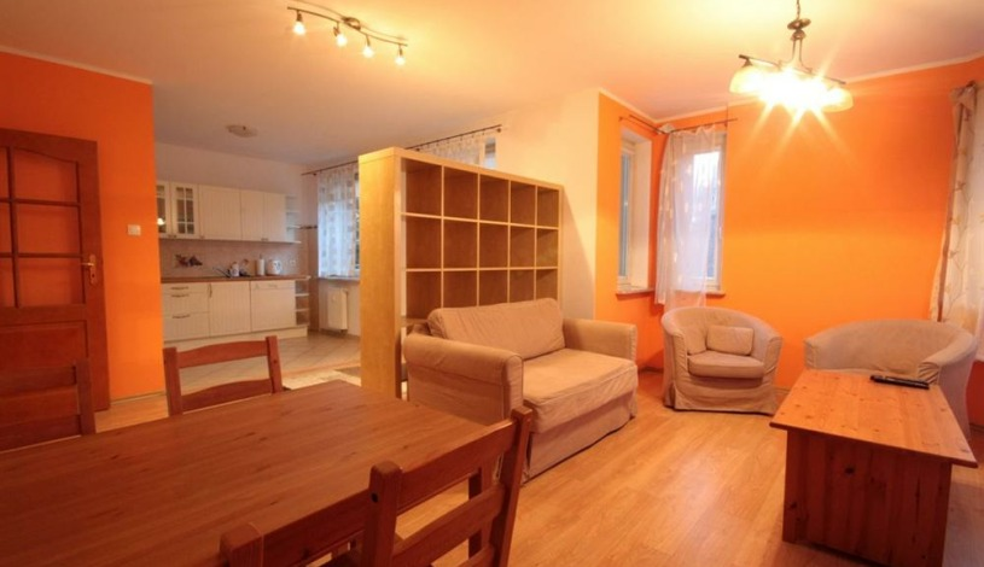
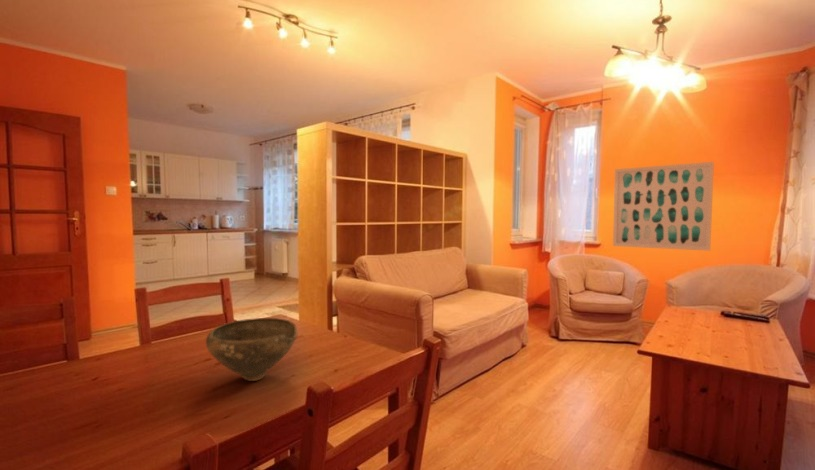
+ wall art (659, 207)
+ bowl (253, 353)
